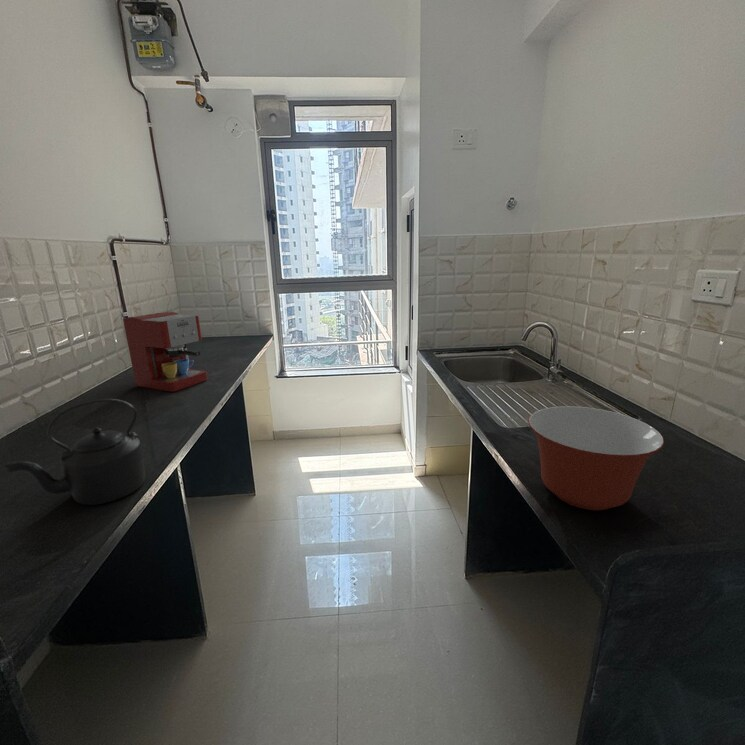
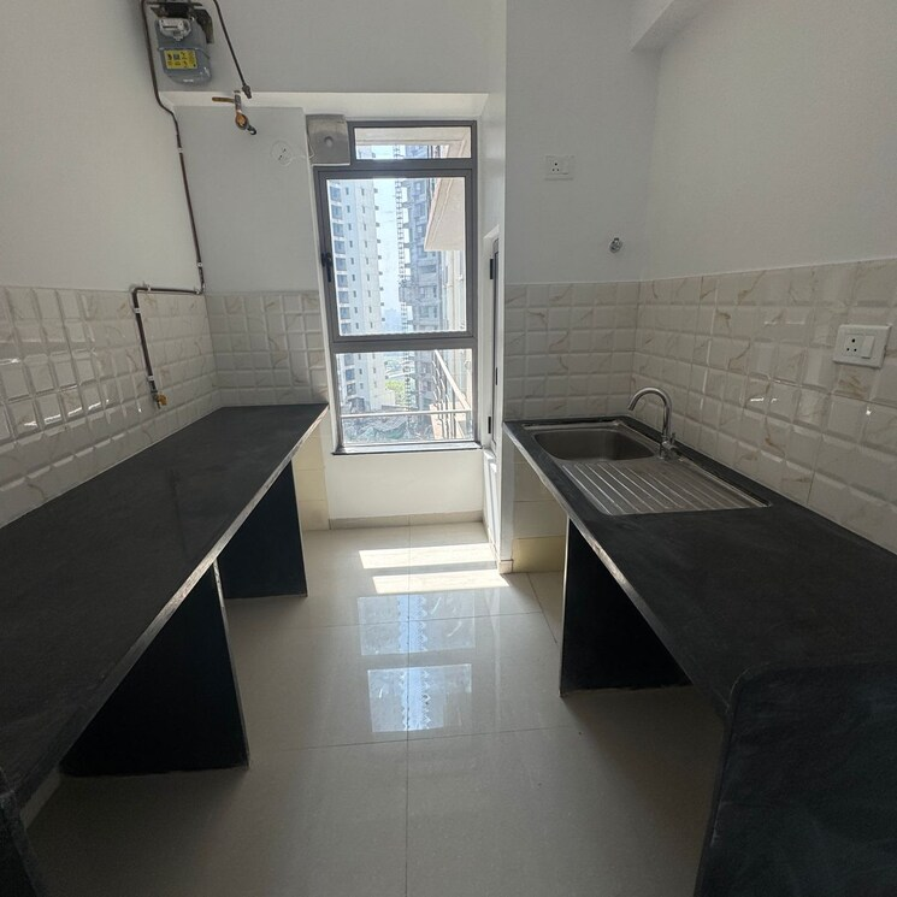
- mixing bowl (587, 461)
- kettle (79, 452)
- coffee maker (166, 349)
